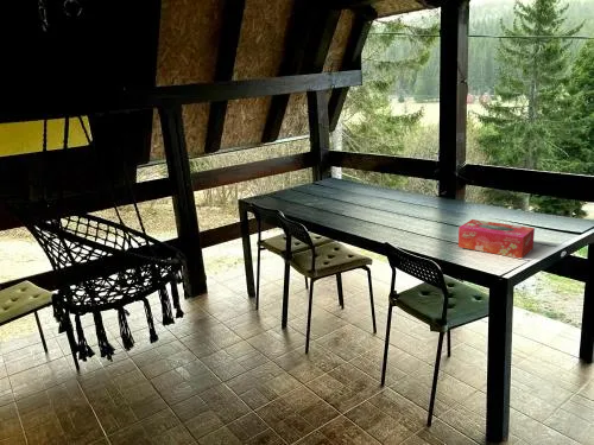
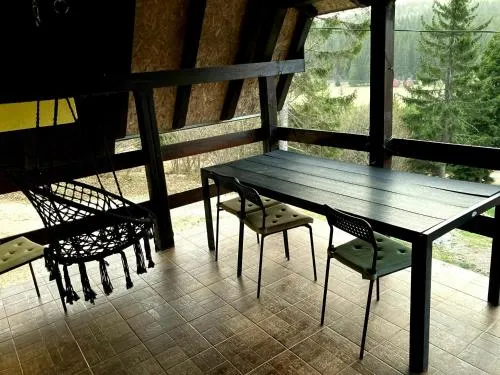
- tissue box (494, 237)
